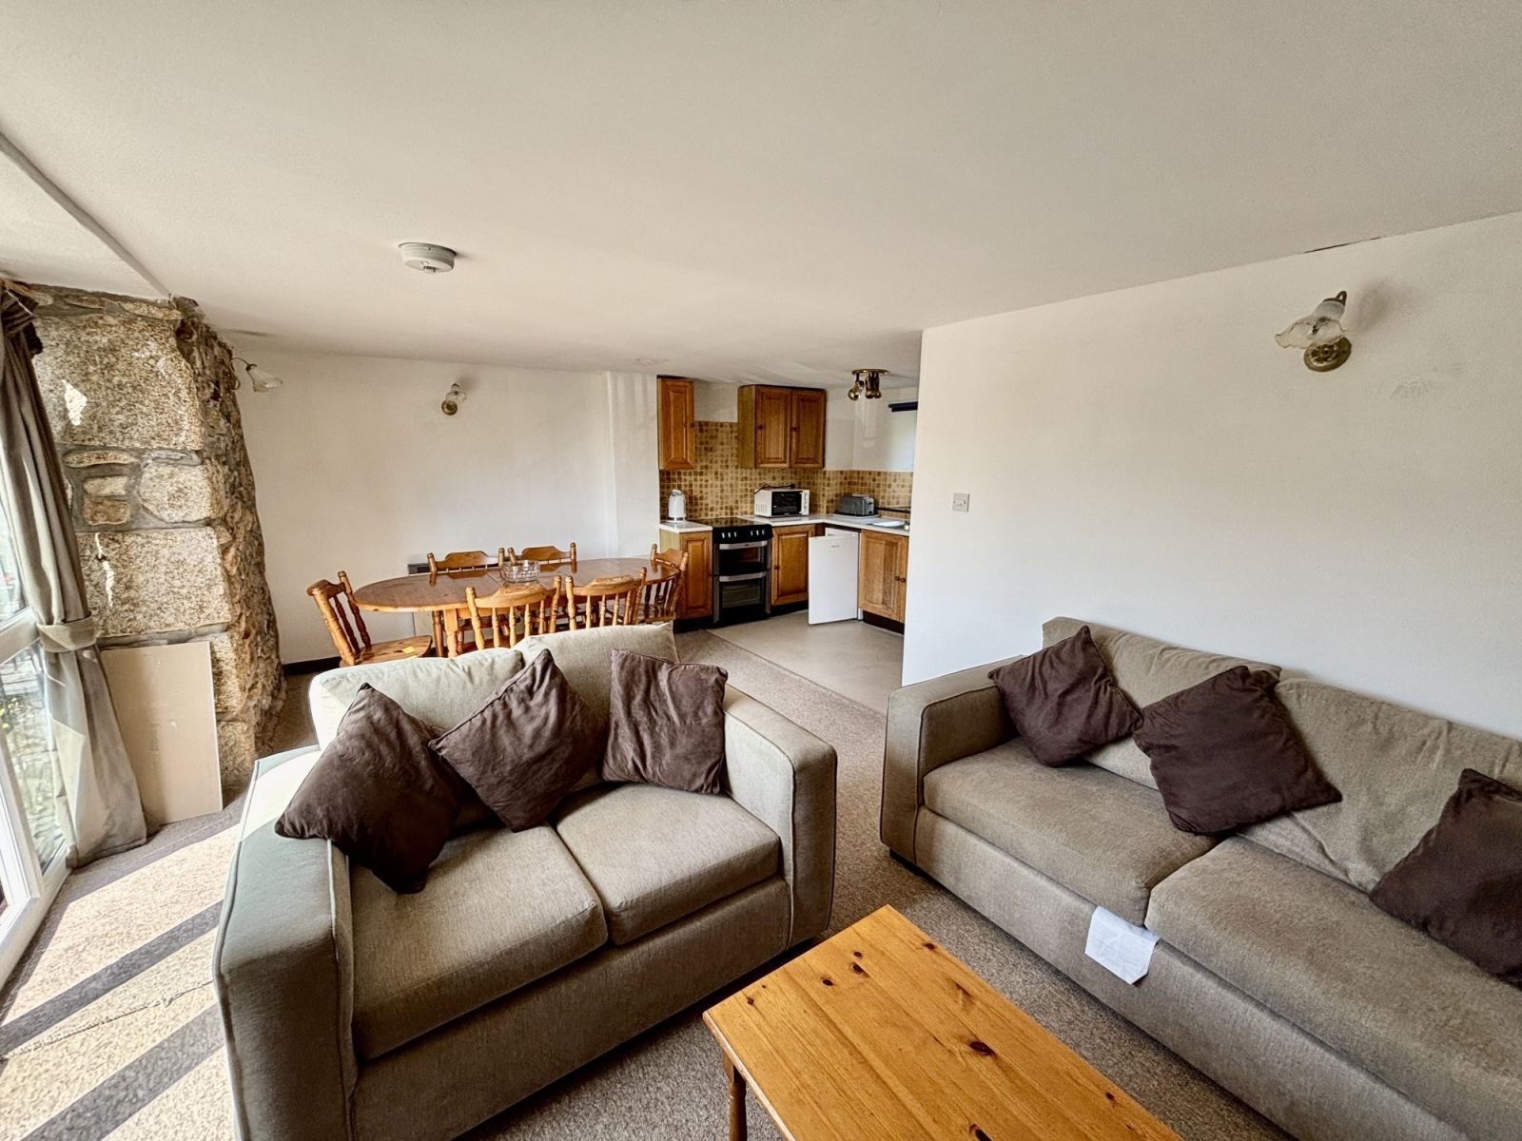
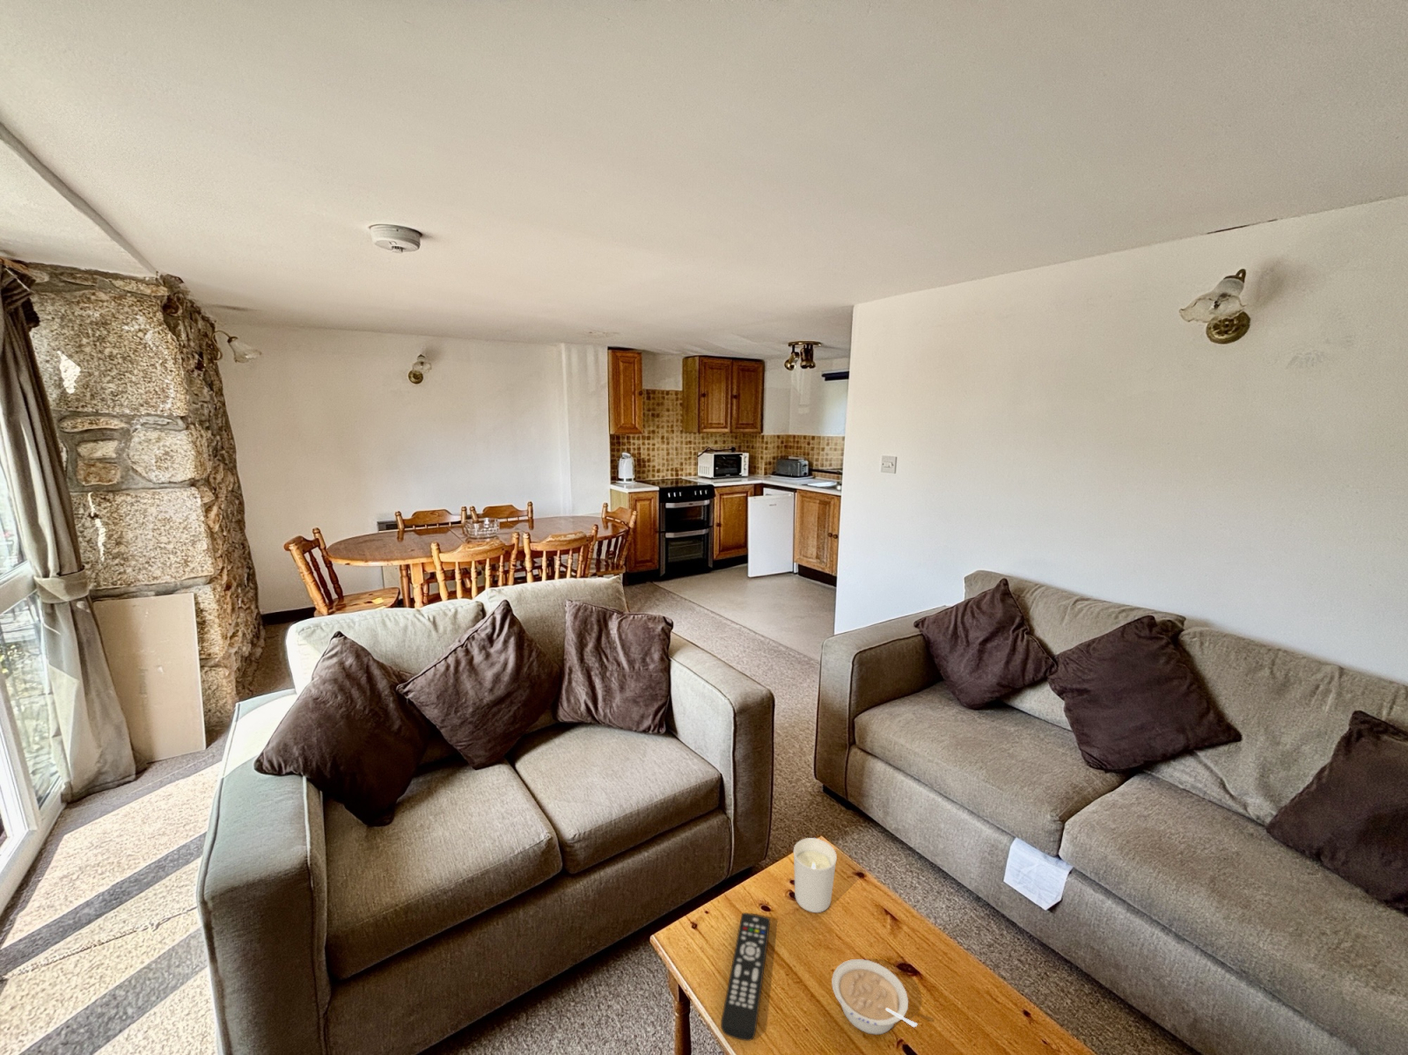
+ candle holder (813, 875)
+ remote control (747, 970)
+ legume (871, 998)
